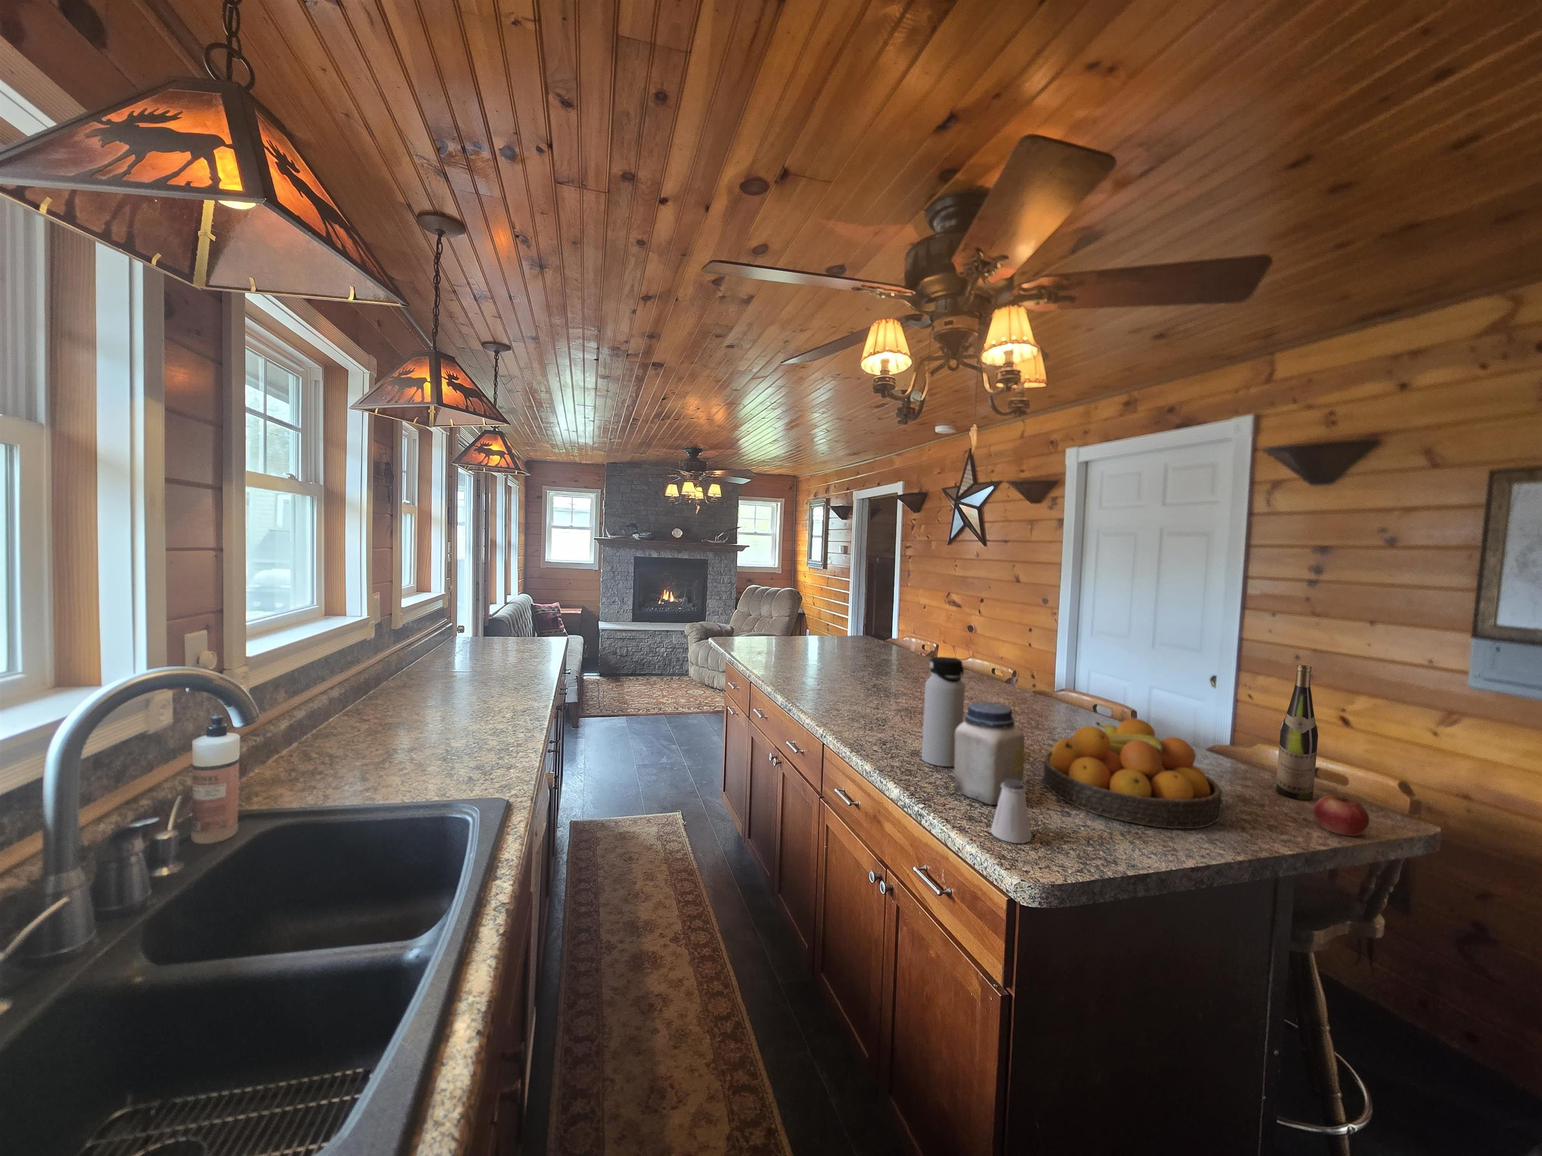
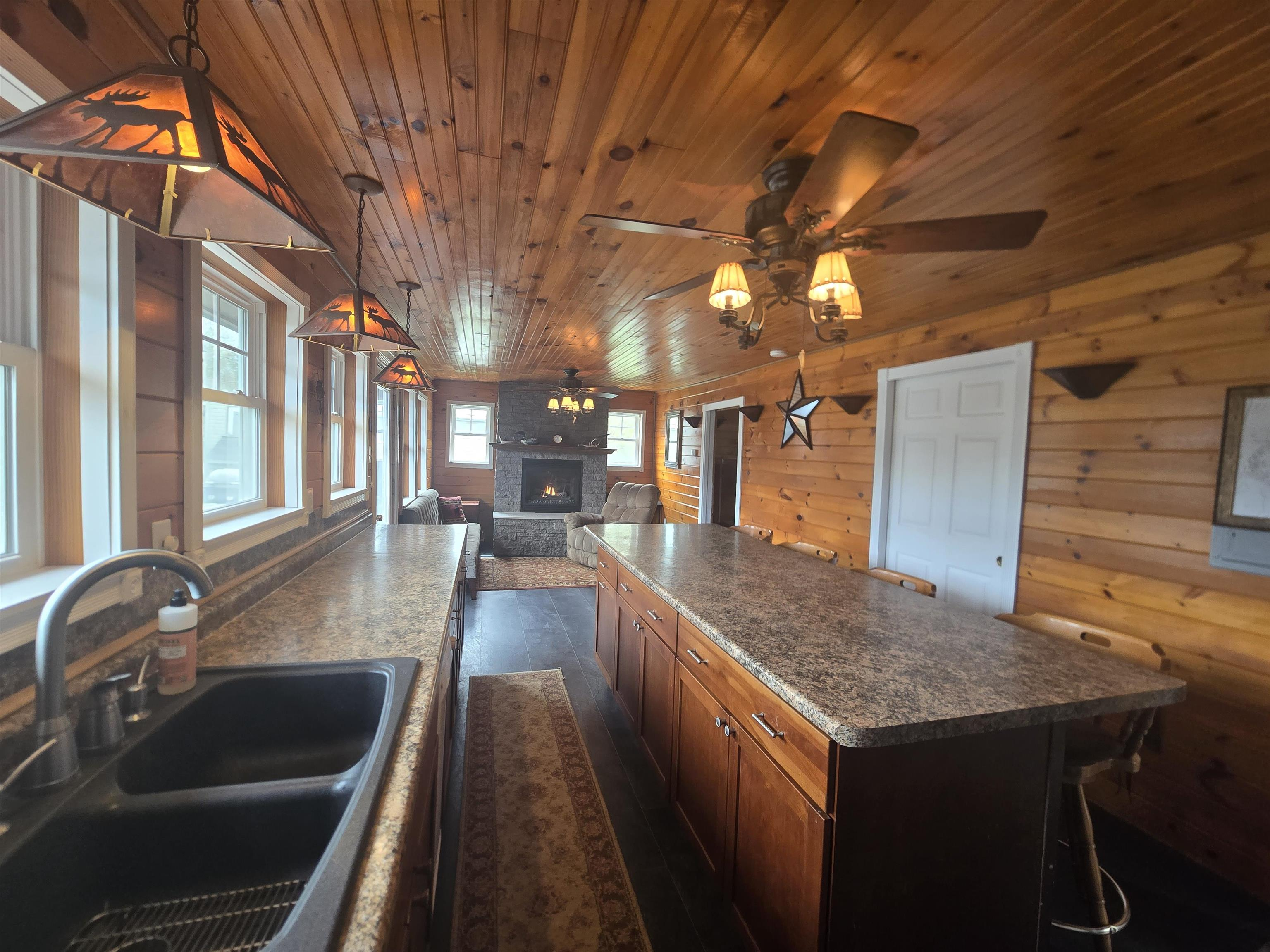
- saltshaker (1011, 809)
- water bottle (943, 709)
- fruit bowl (1128, 760)
- jar (988, 749)
- apple (1340, 810)
- wine bottle (1299, 731)
